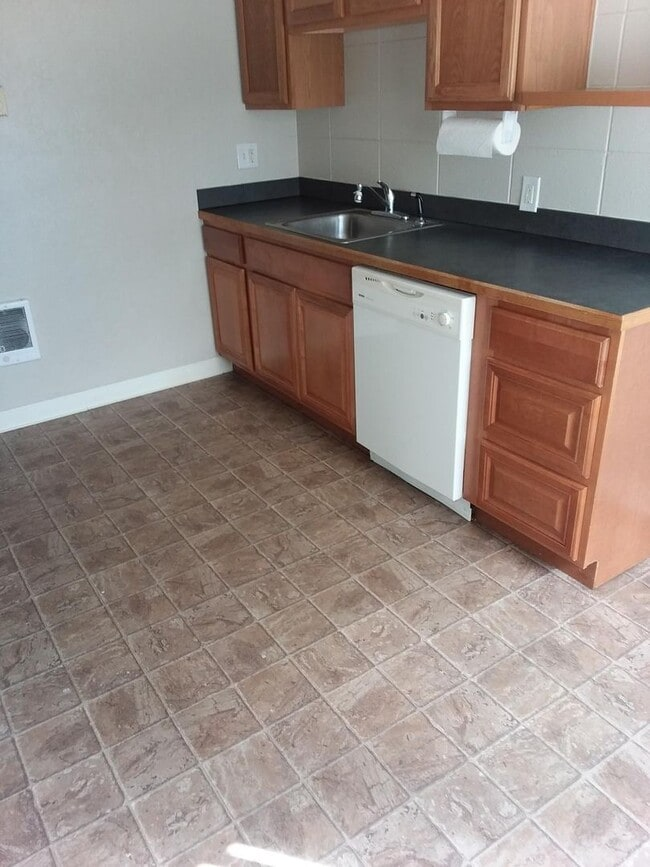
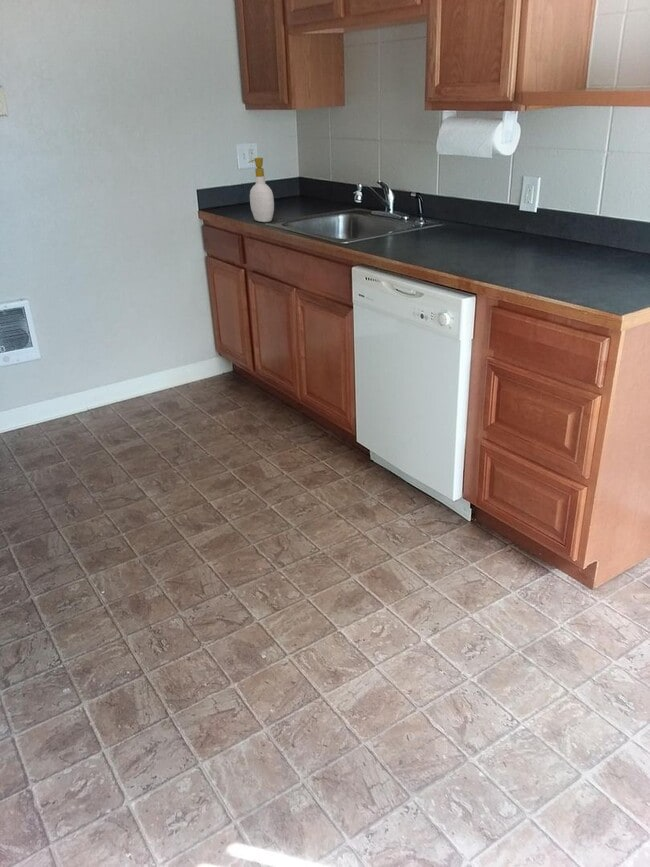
+ soap bottle (260, 190)
